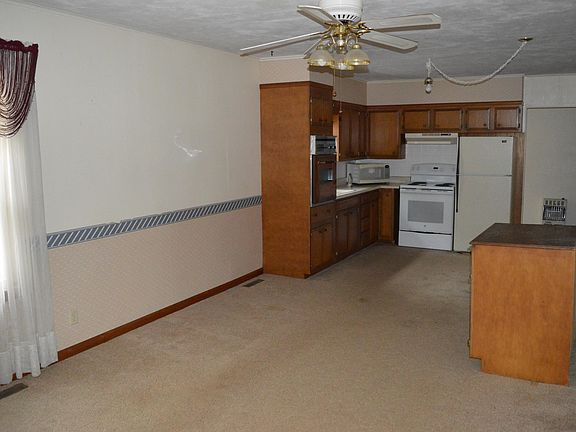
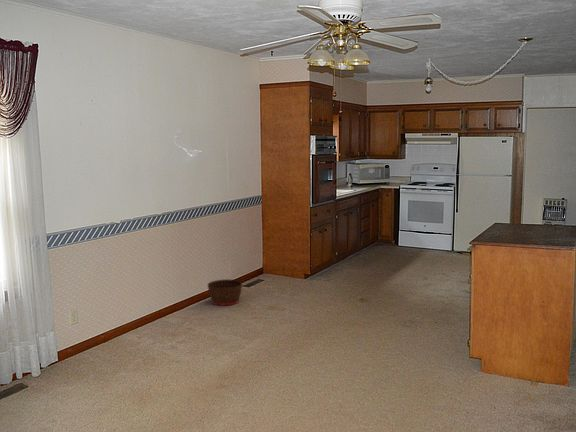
+ basket (225, 292)
